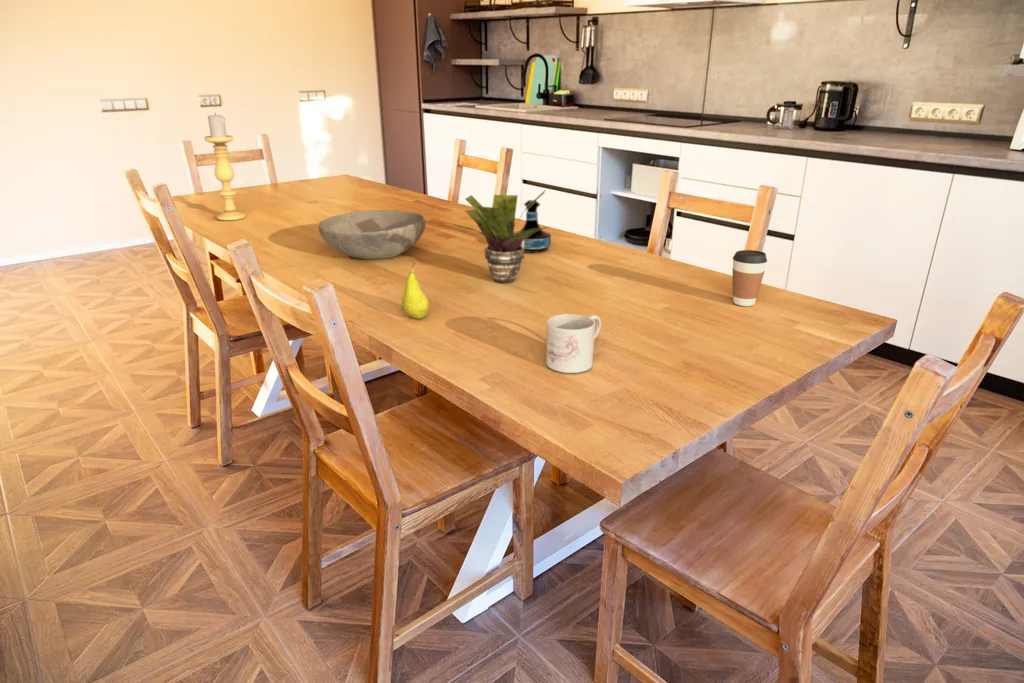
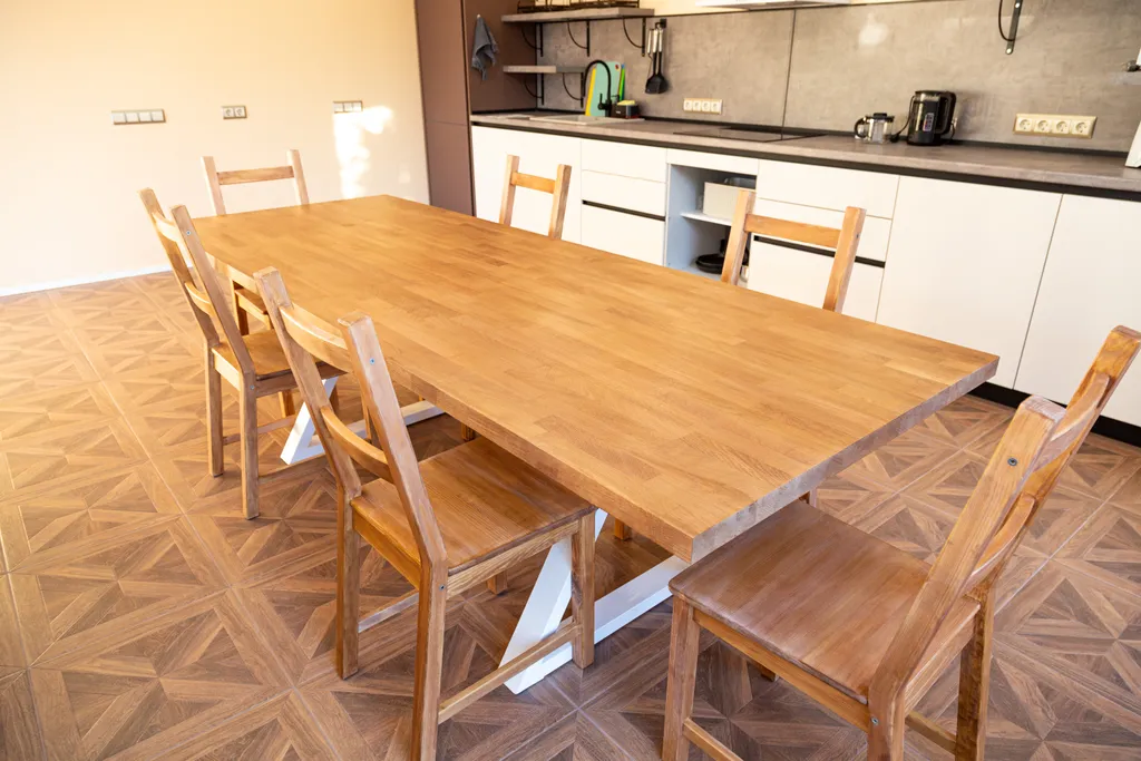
- bowl (374, 236)
- potted plant (504, 236)
- fruit (415, 291)
- coffee cup (747, 278)
- tequila bottle (531, 224)
- candle holder (223, 166)
- mug (576, 340)
